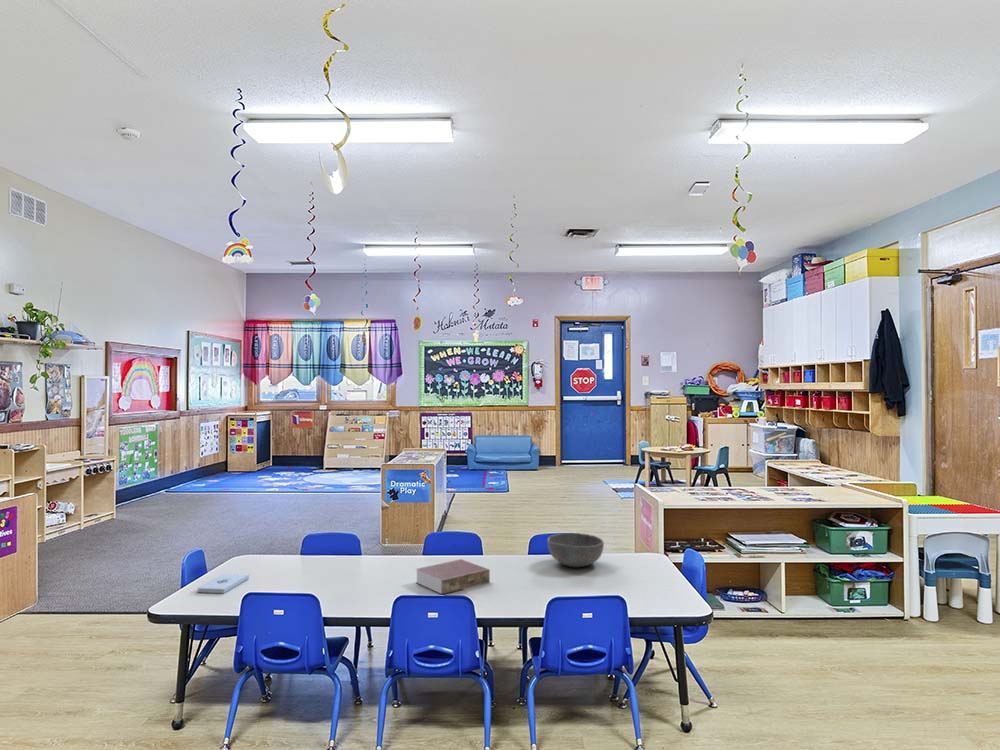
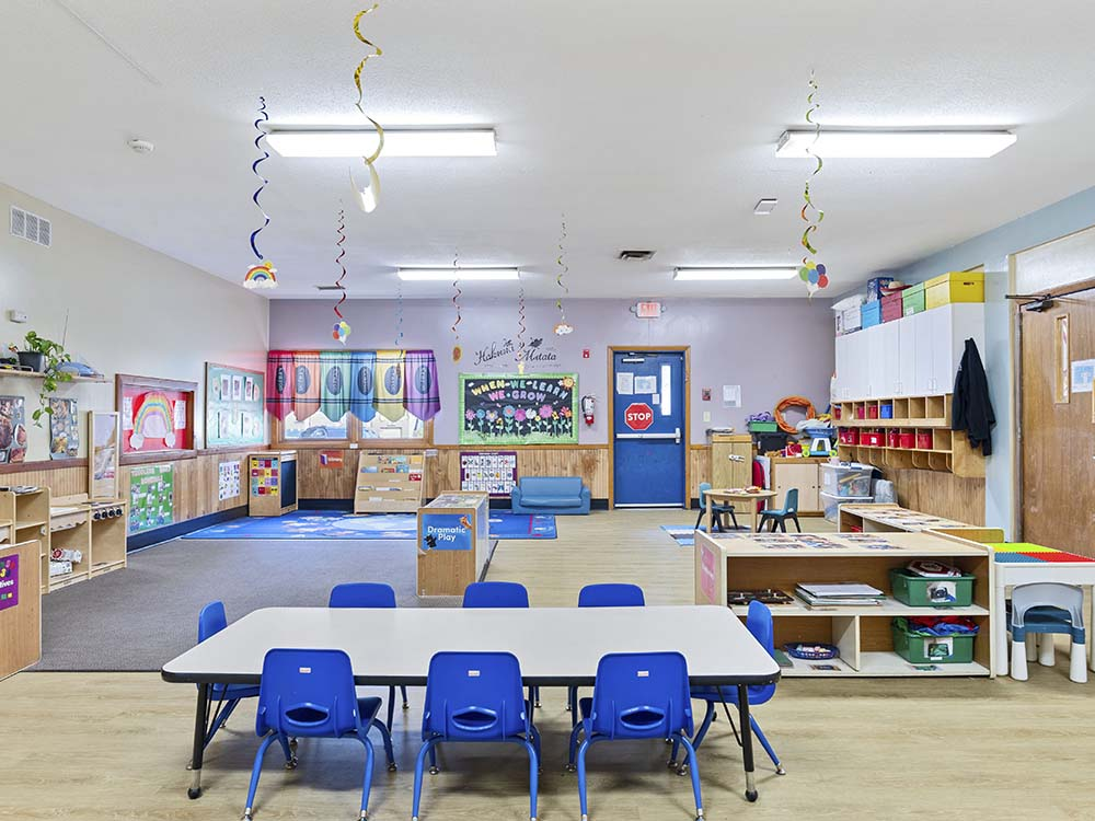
- book (452, 575)
- bowl (575, 551)
- notepad (223, 583)
